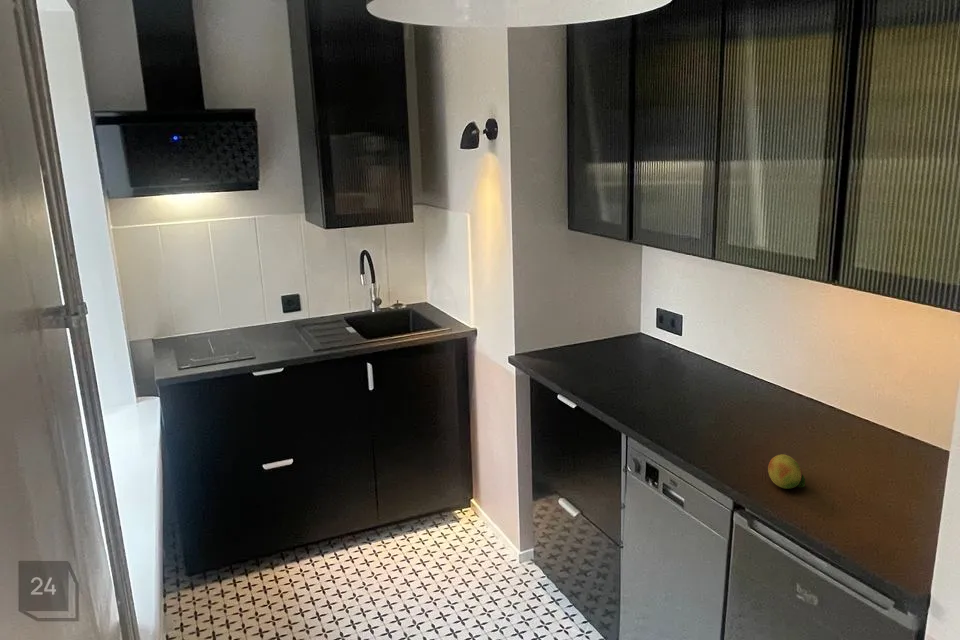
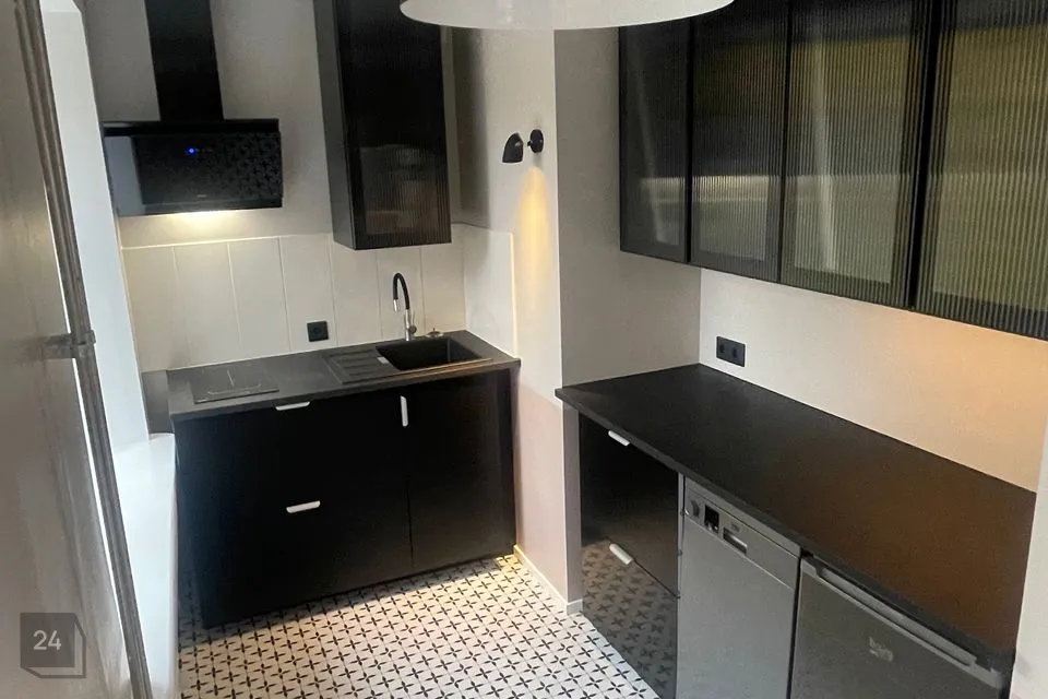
- fruit (785, 471)
